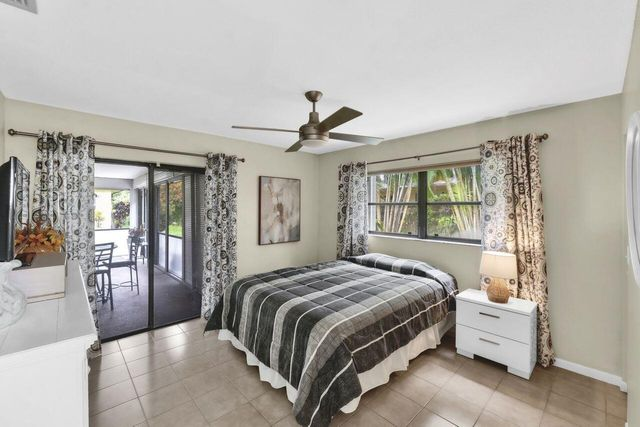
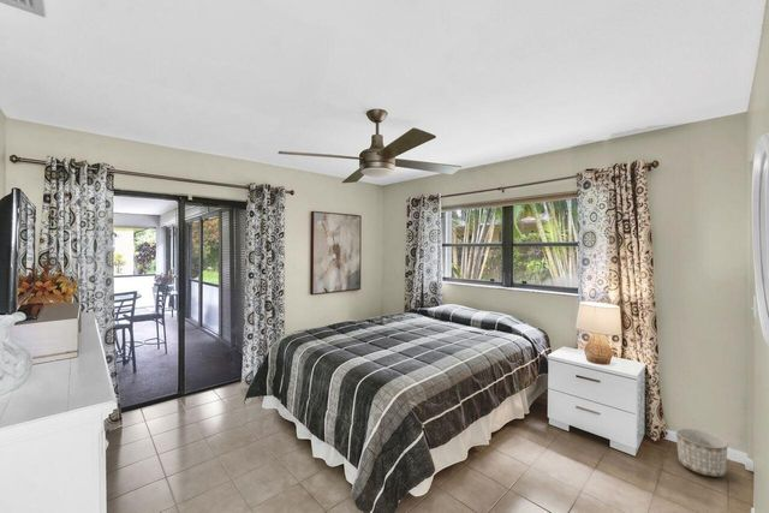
+ planter (701, 453)
